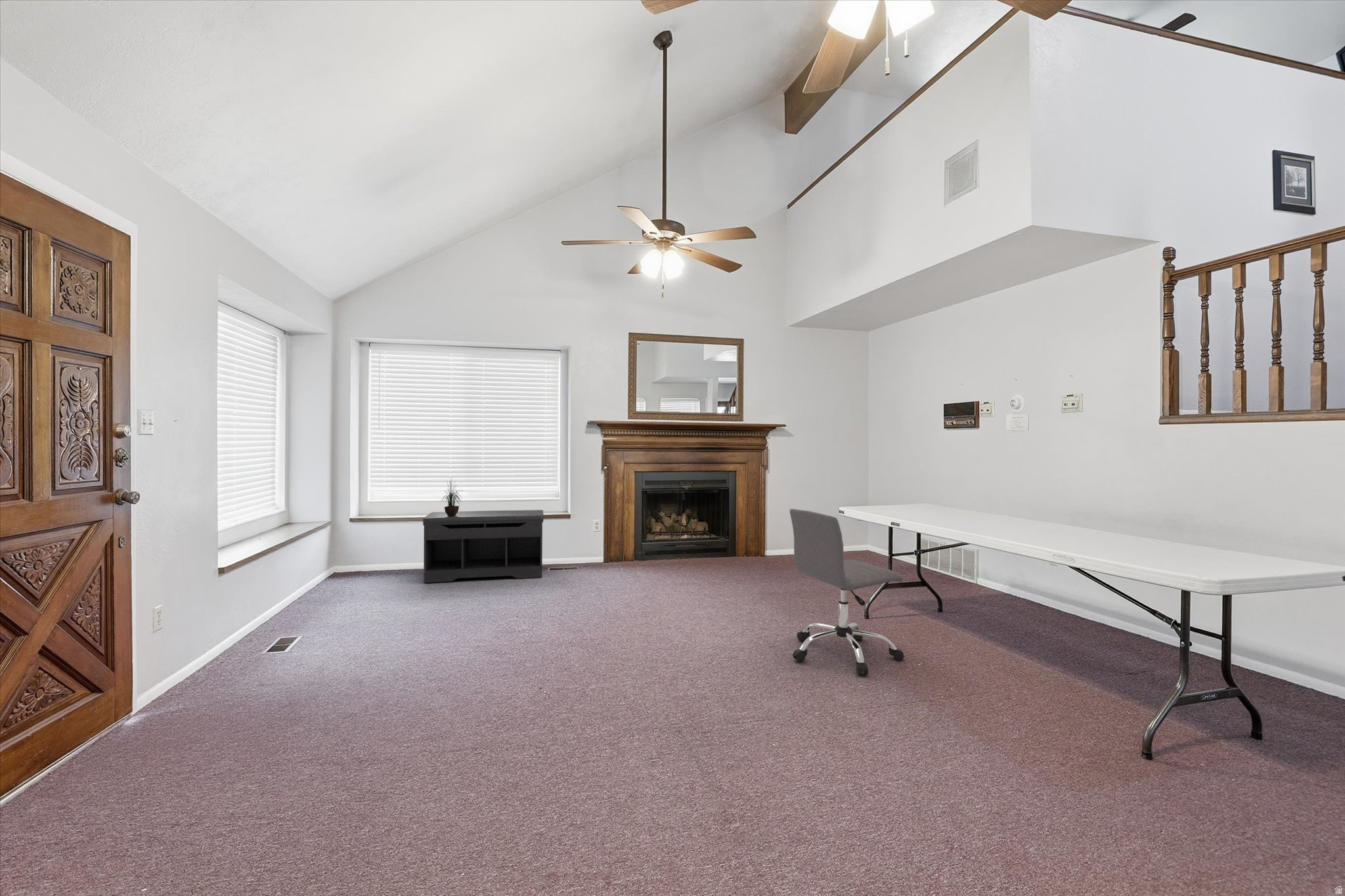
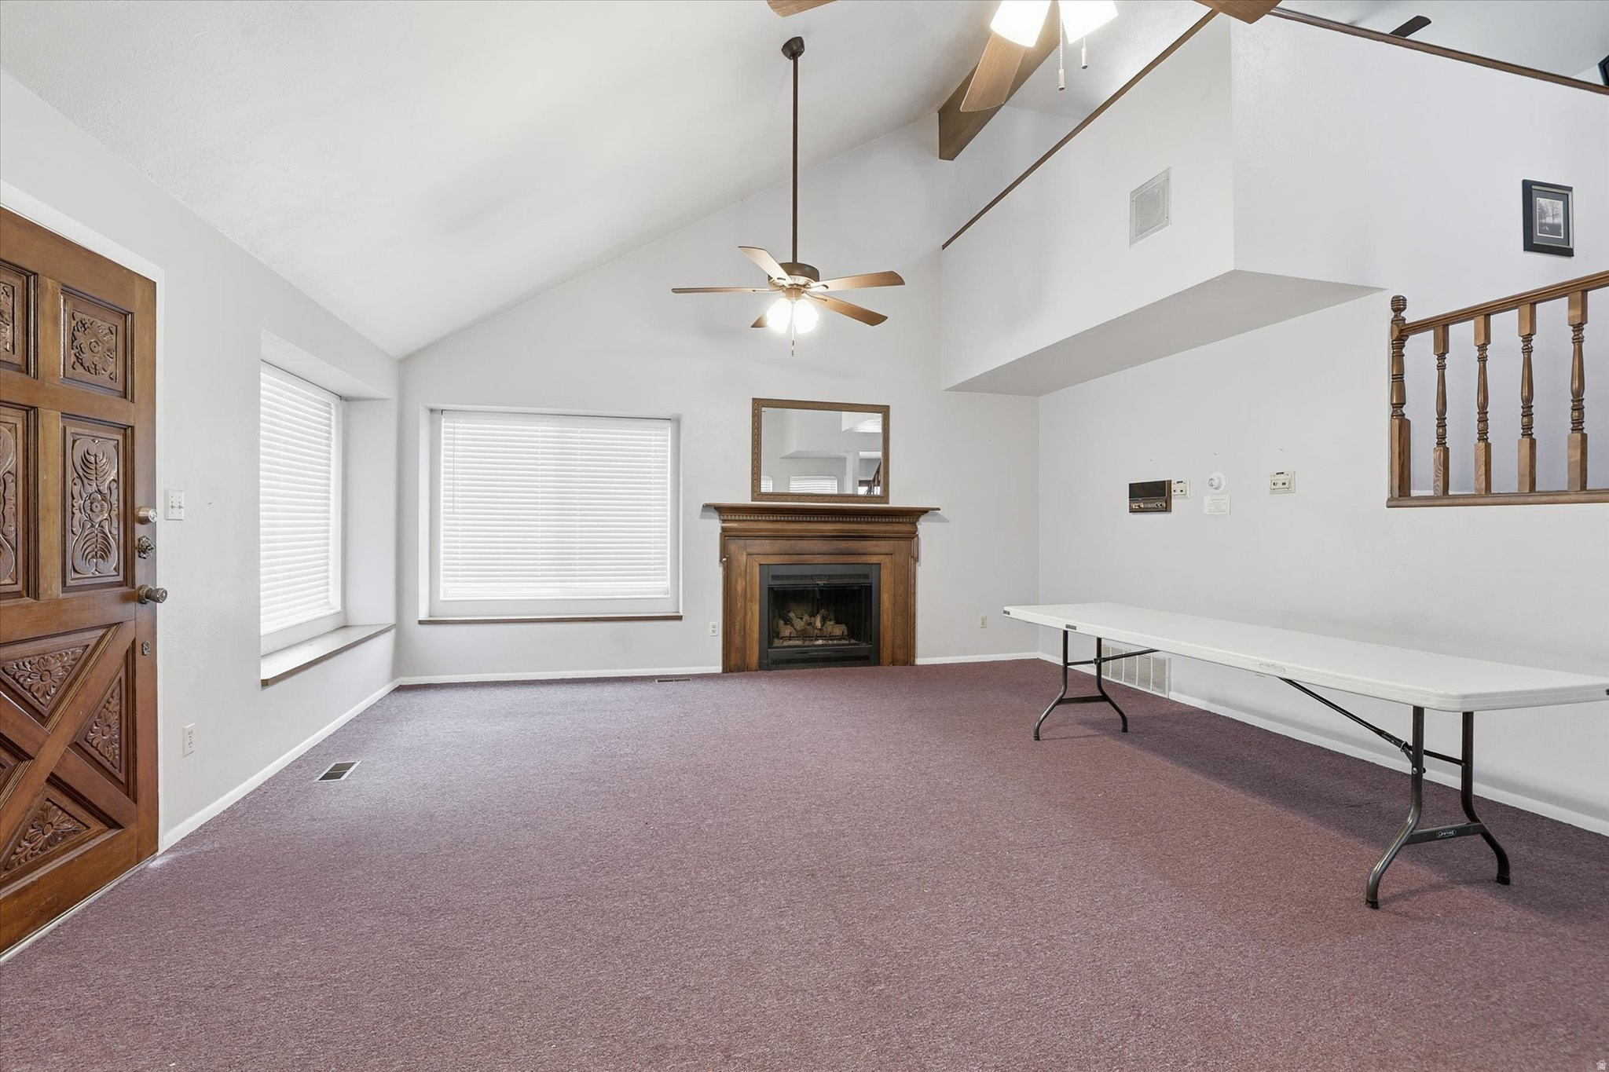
- bench (486, 544)
- potted plant (452, 493)
- chair (840, 582)
